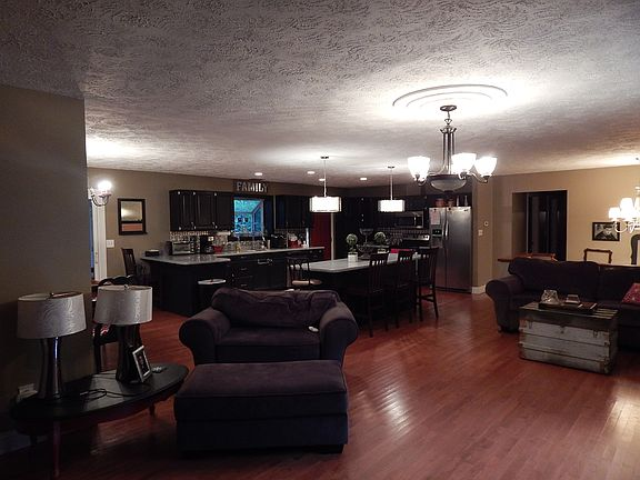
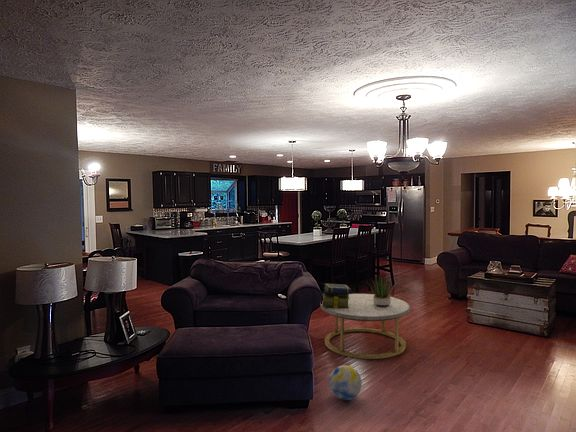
+ coffee table (364, 320)
+ stack of books (336, 295)
+ ball (345, 382)
+ potted plant (381, 290)
